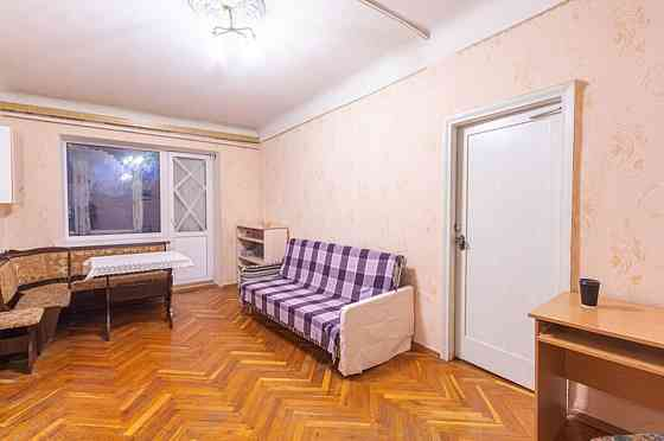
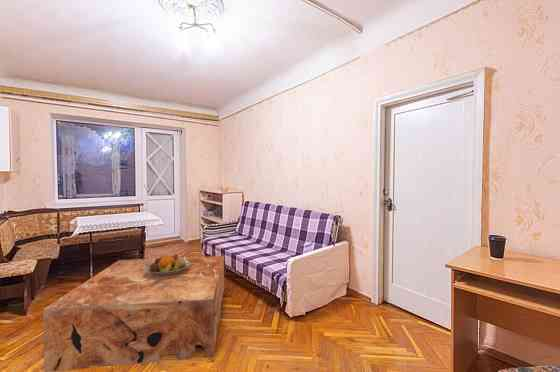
+ fruit bowl (167, 263)
+ coffee table (157, 298)
